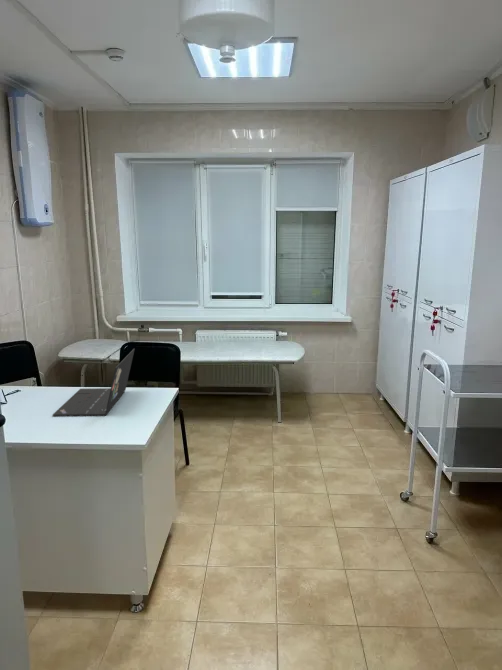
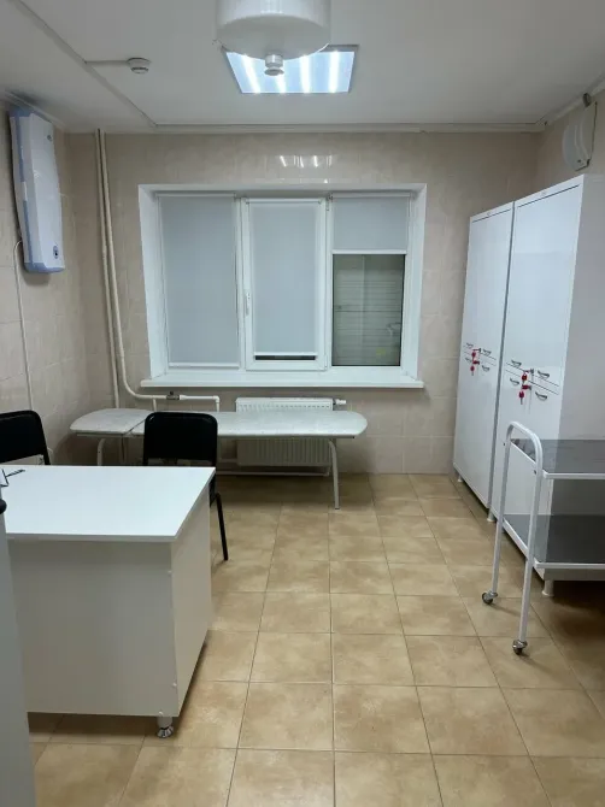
- laptop (96, 388)
